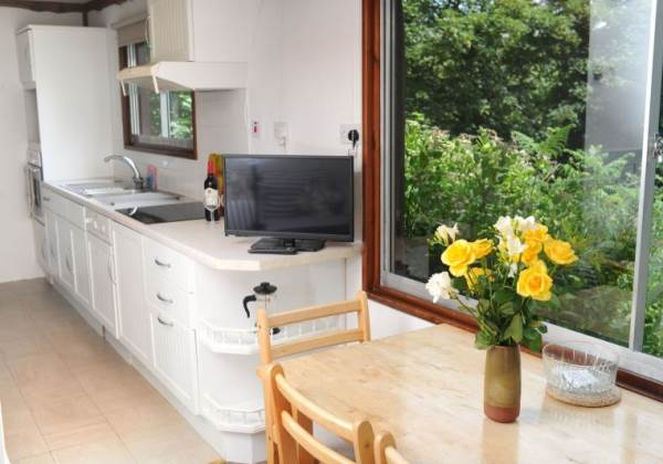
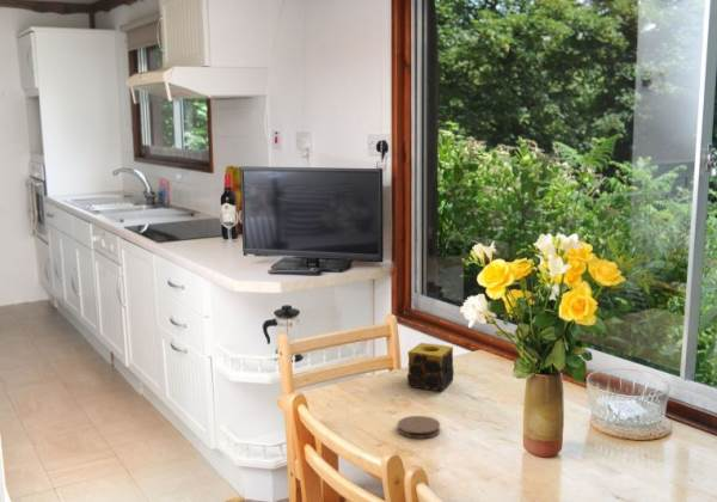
+ candle (430, 366)
+ coaster (418, 427)
